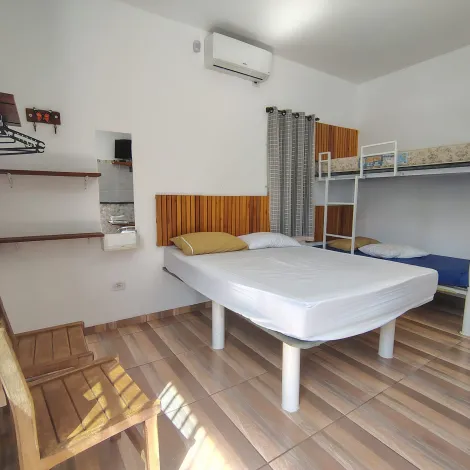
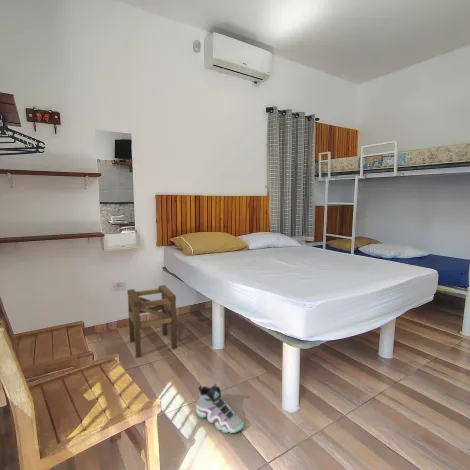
+ sneaker (218, 403)
+ stool (151, 320)
